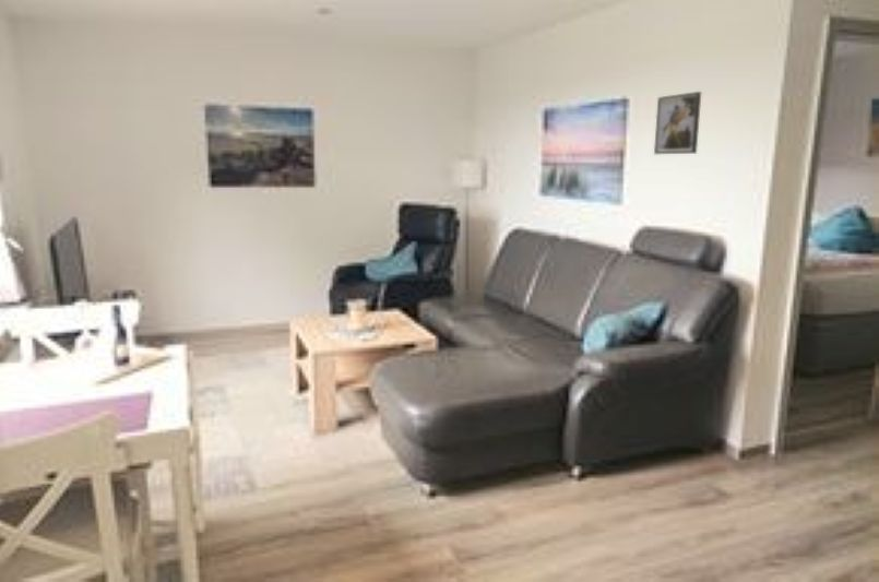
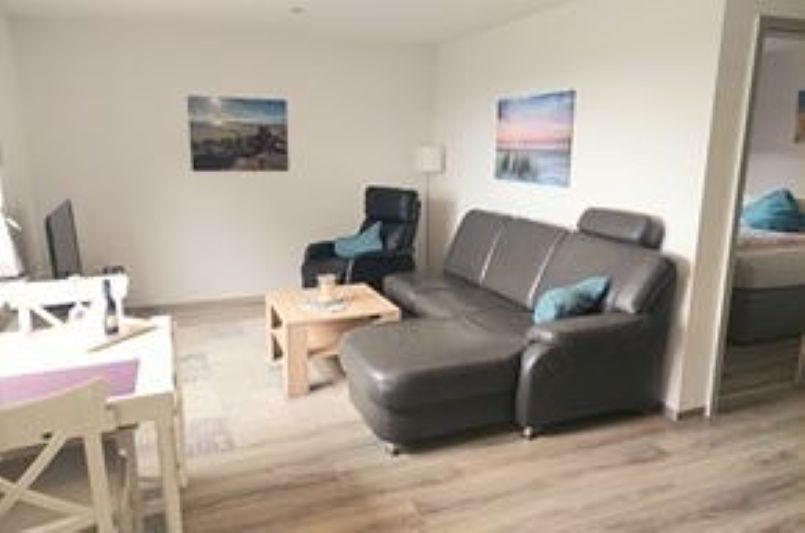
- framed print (676, 124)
